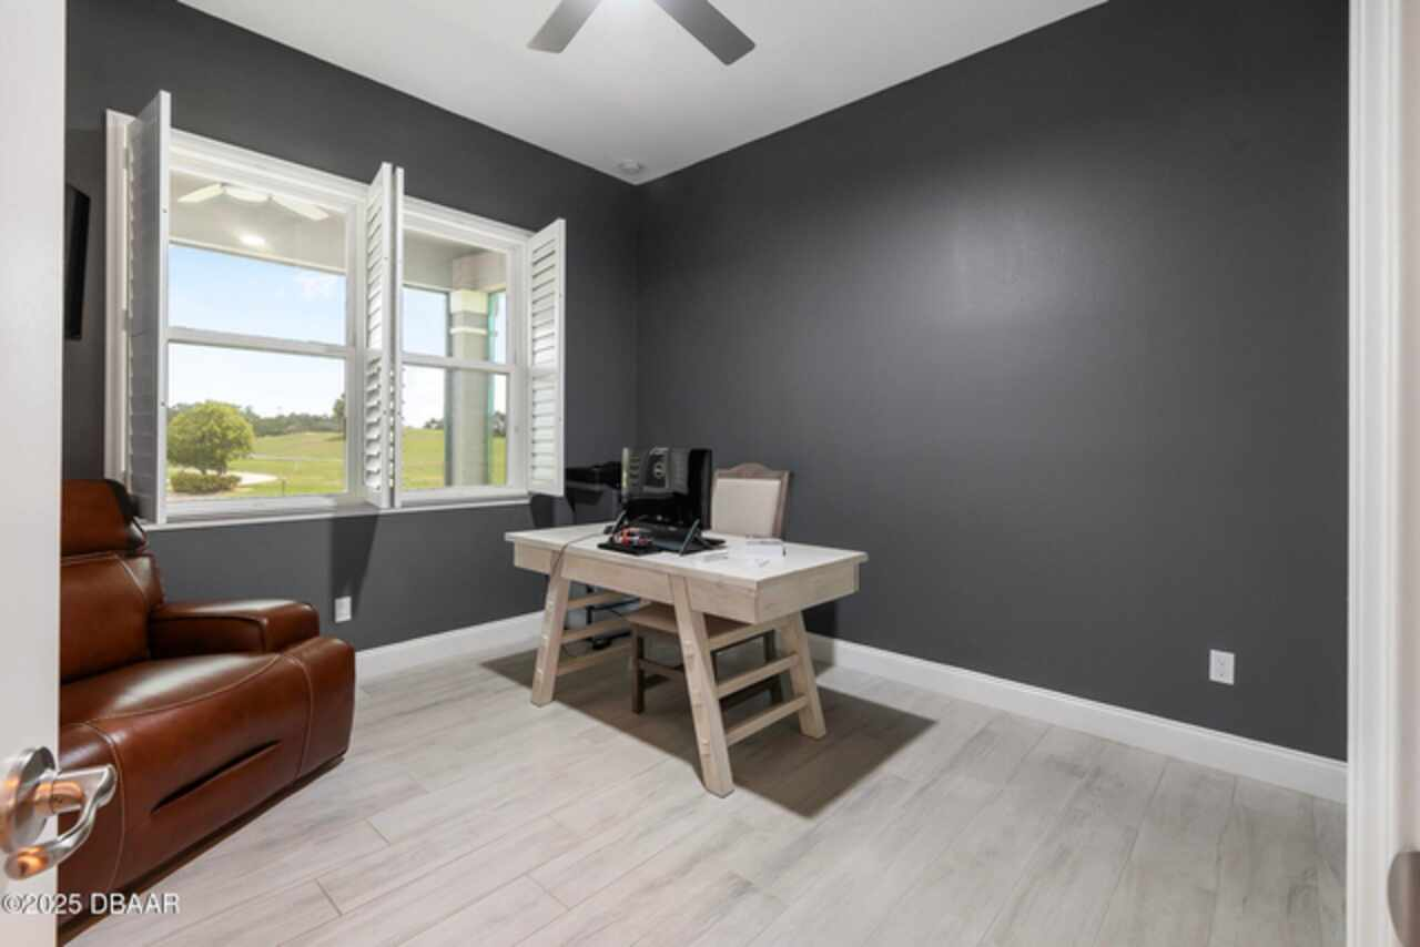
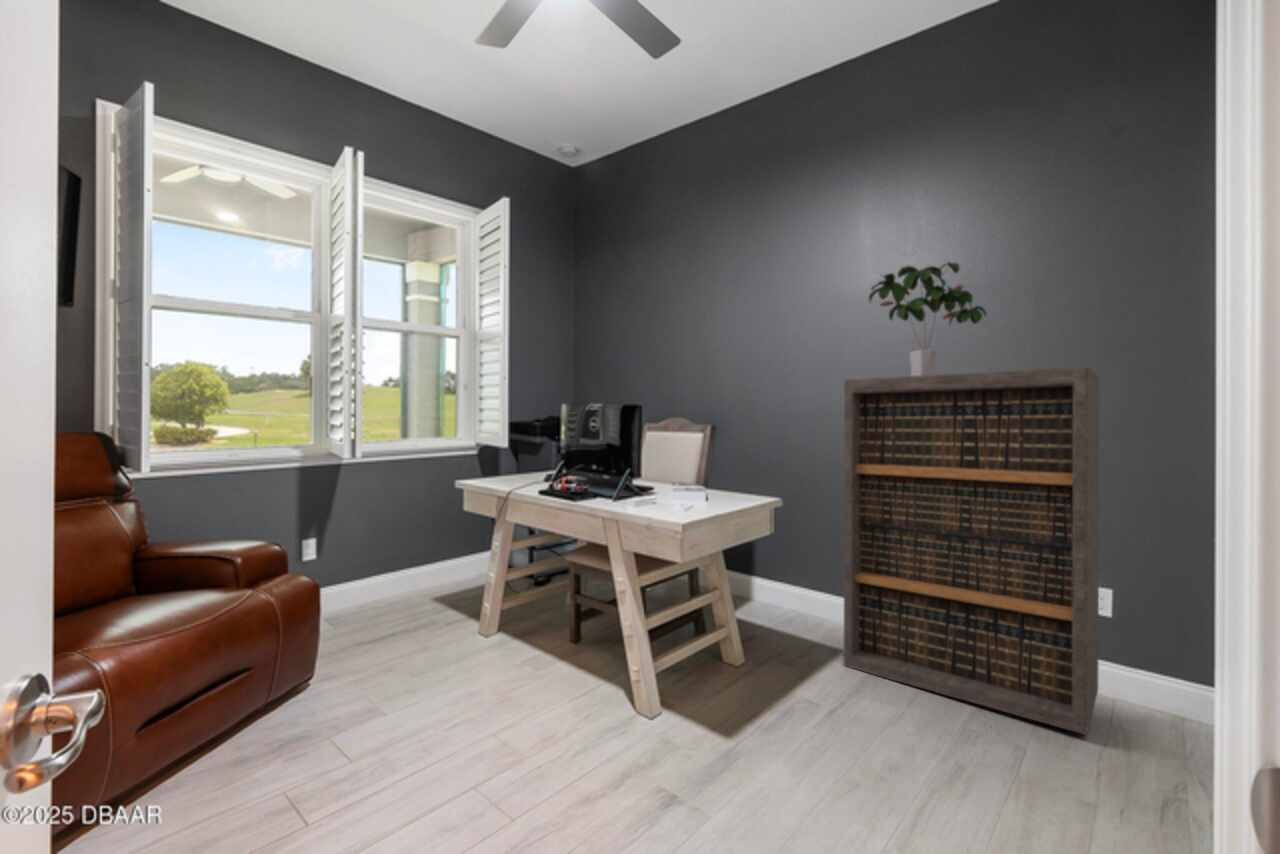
+ potted plant (924, 320)
+ bookshelf (965, 527)
